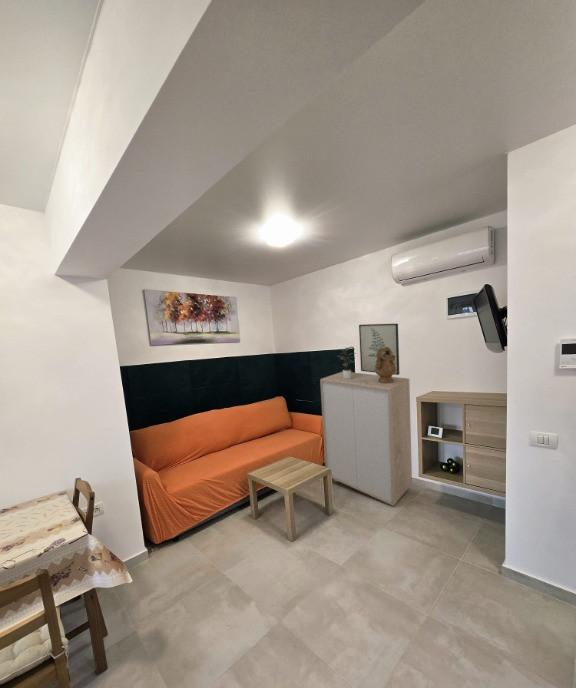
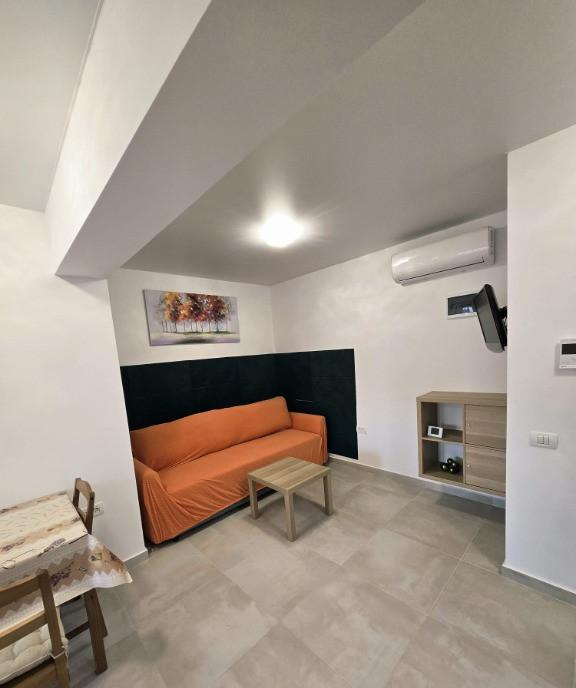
- storage cabinet (365, 432)
- wall art (378, 348)
- potted plant (345, 361)
- decorative urn (386, 363)
